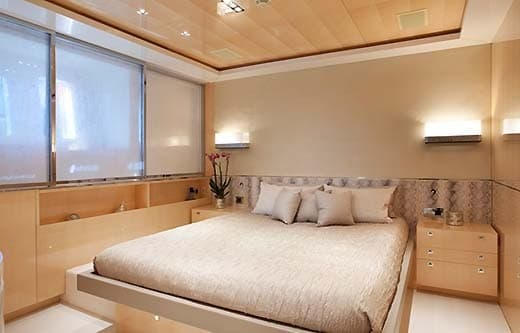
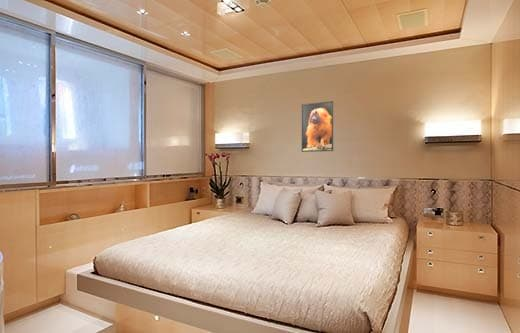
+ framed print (316, 127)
